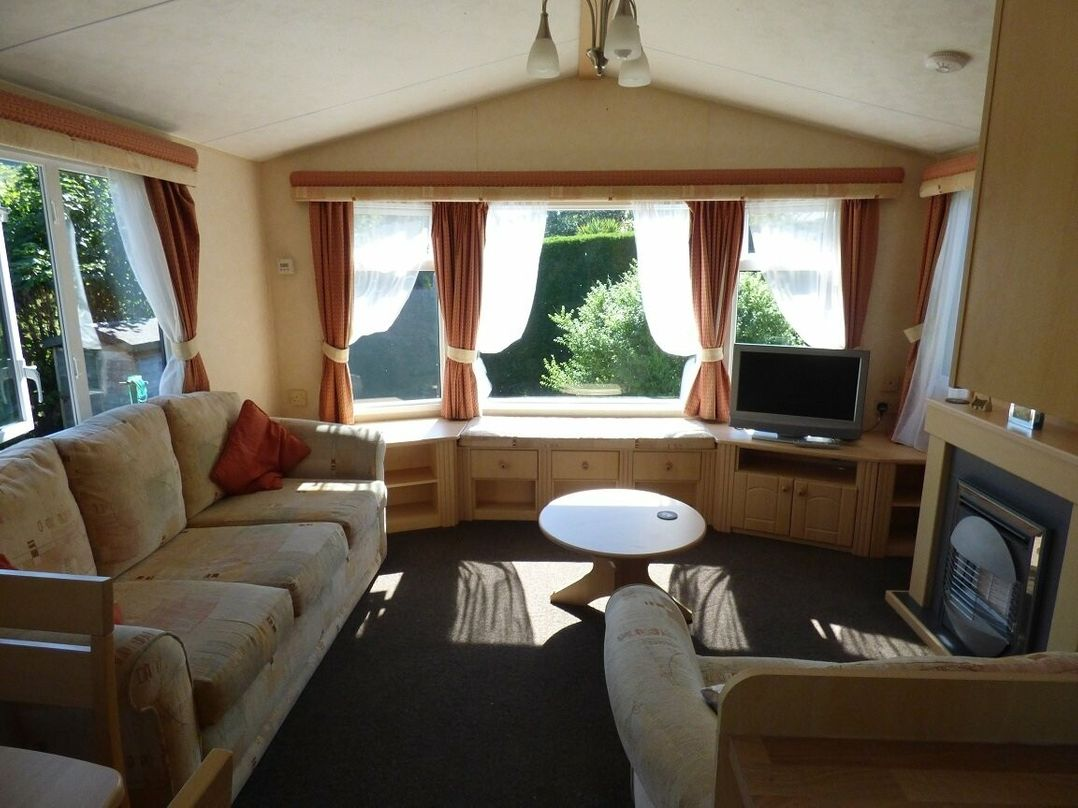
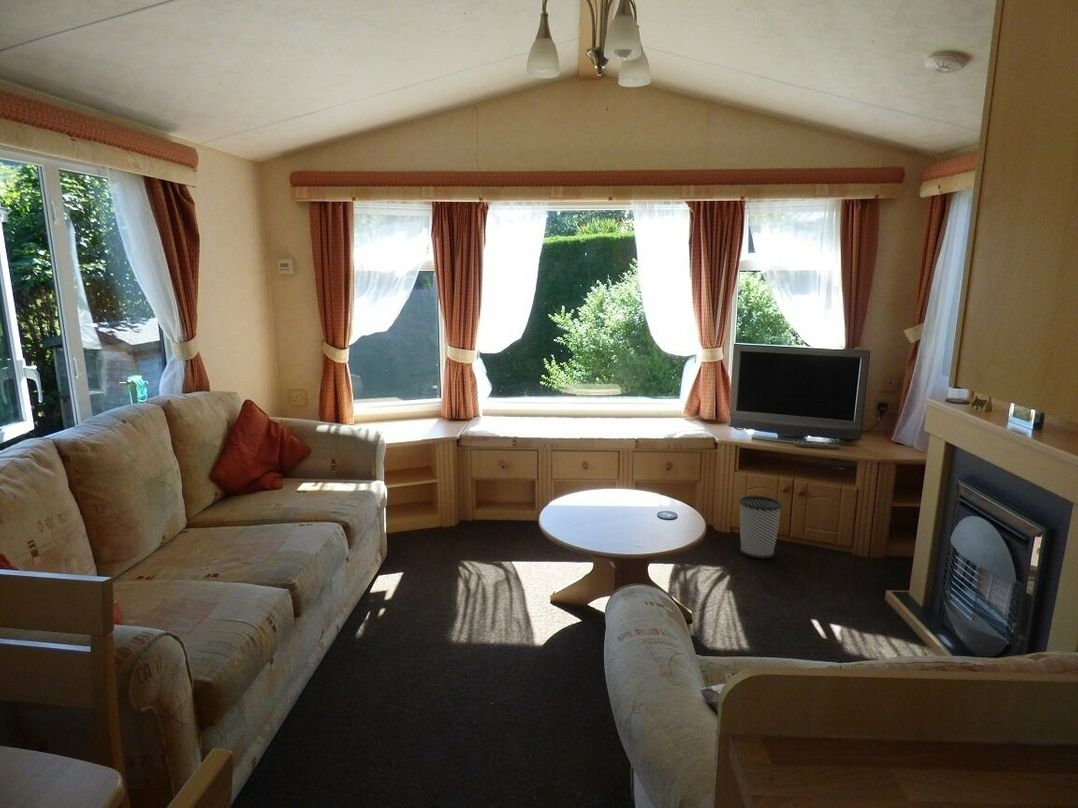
+ wastebasket (758, 526)
